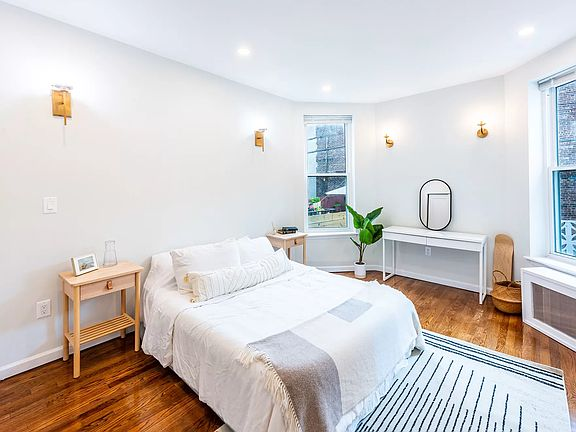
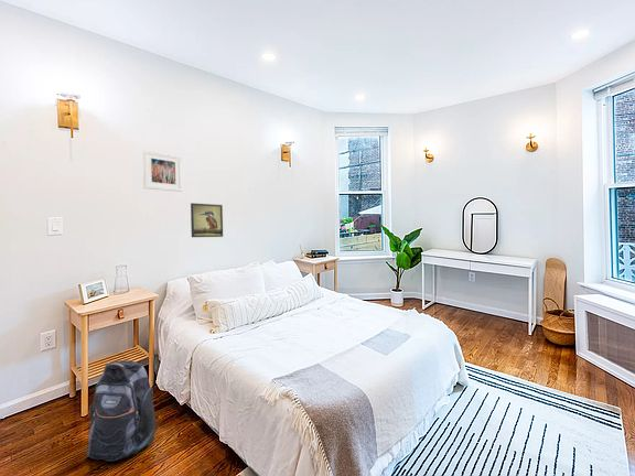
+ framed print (207, 220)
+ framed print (163, 171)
+ backpack (121, 403)
